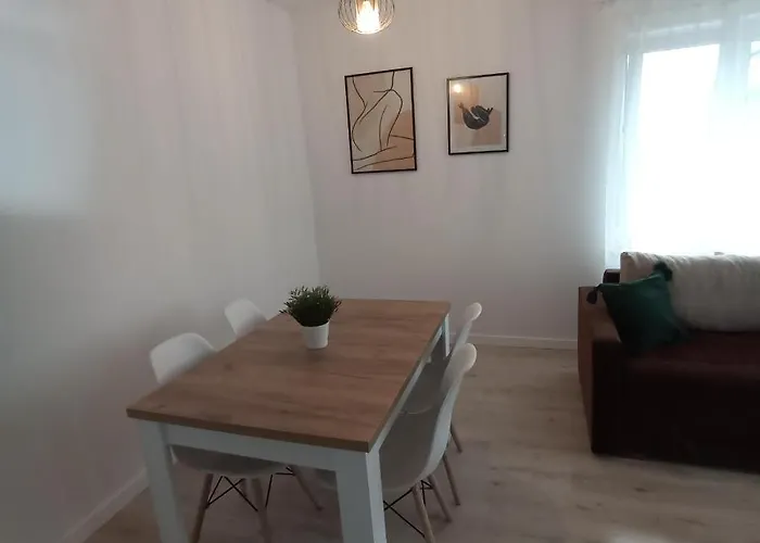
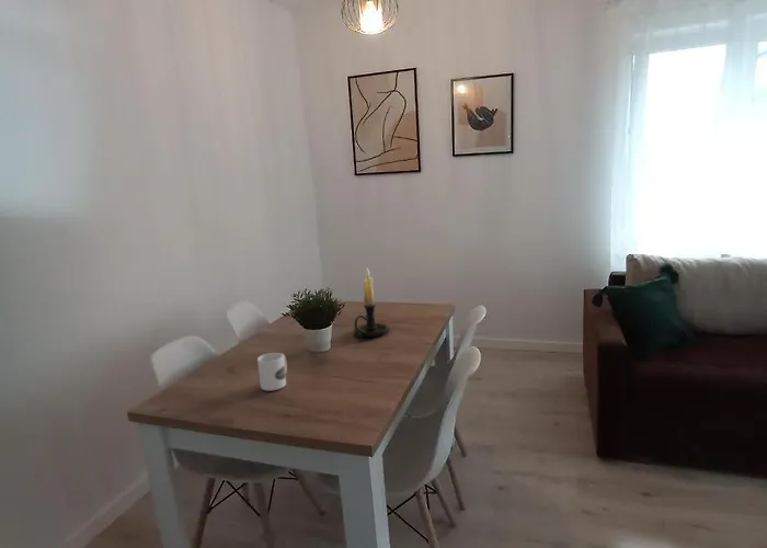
+ mug (275, 368)
+ candle holder (366, 301)
